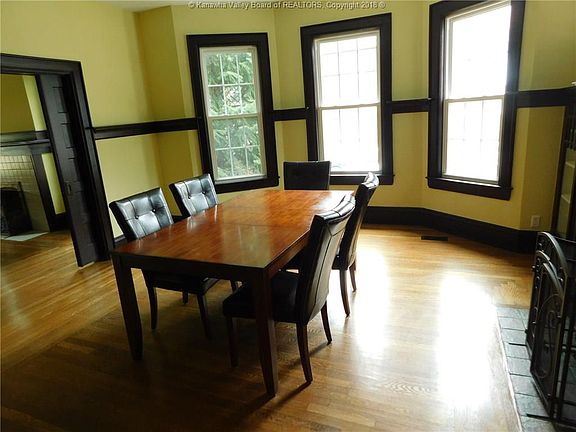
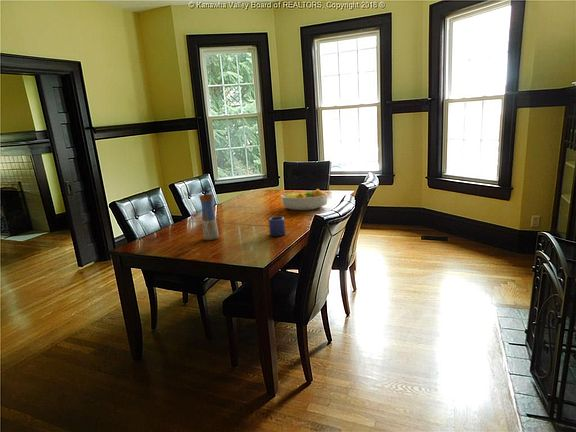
+ vase (208, 217)
+ mug (277, 225)
+ fruit bowl (303, 198)
